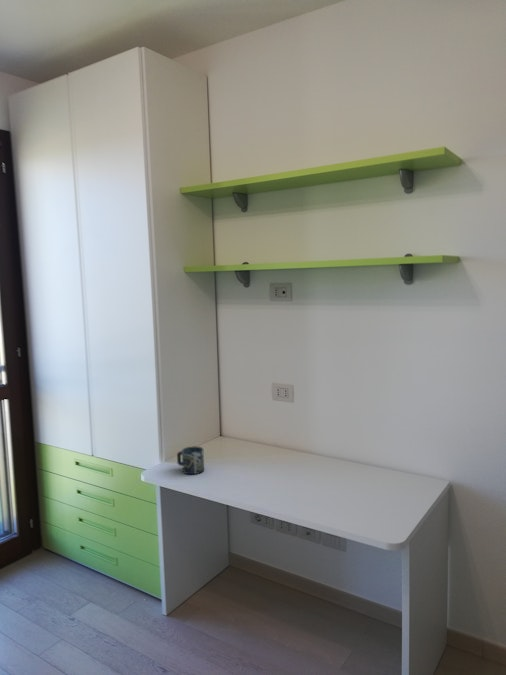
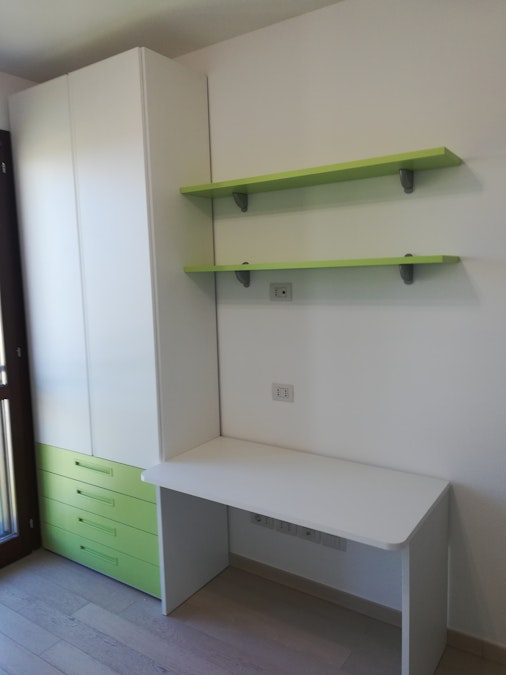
- cup (190, 459)
